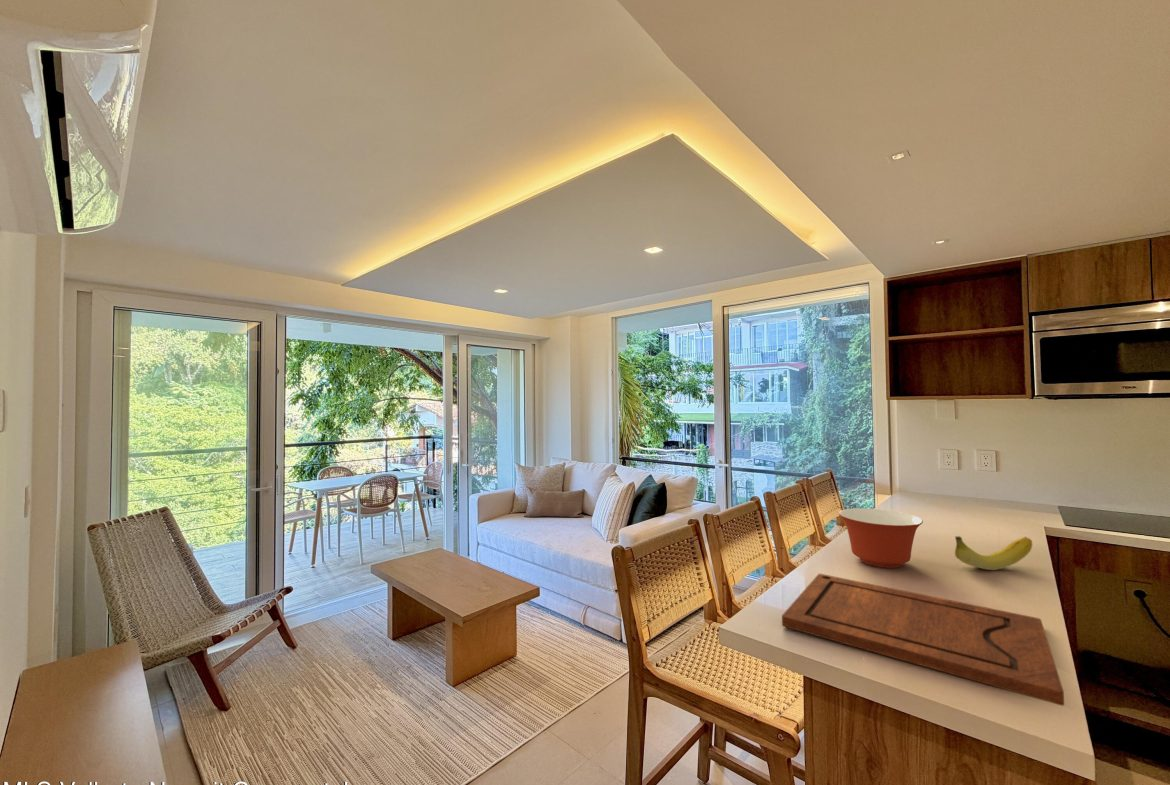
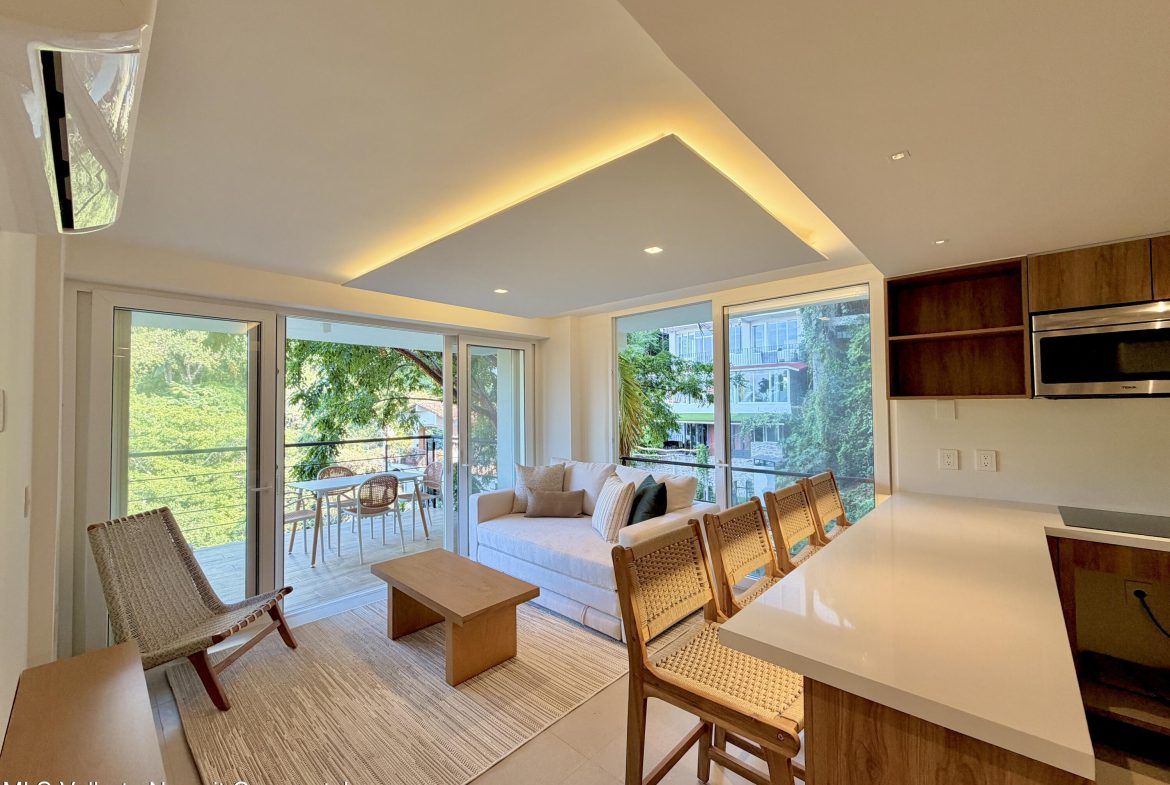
- cutting board (909, 622)
- fruit (993, 553)
- mixing bowl (879, 538)
